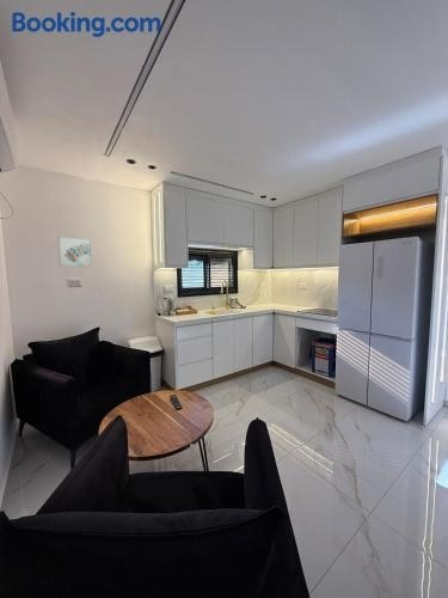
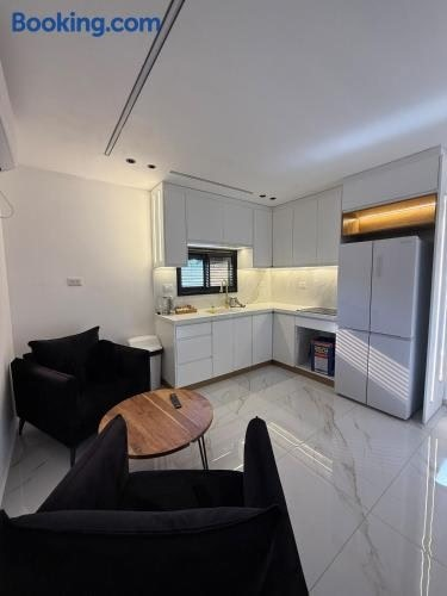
- wall art (75, 252)
